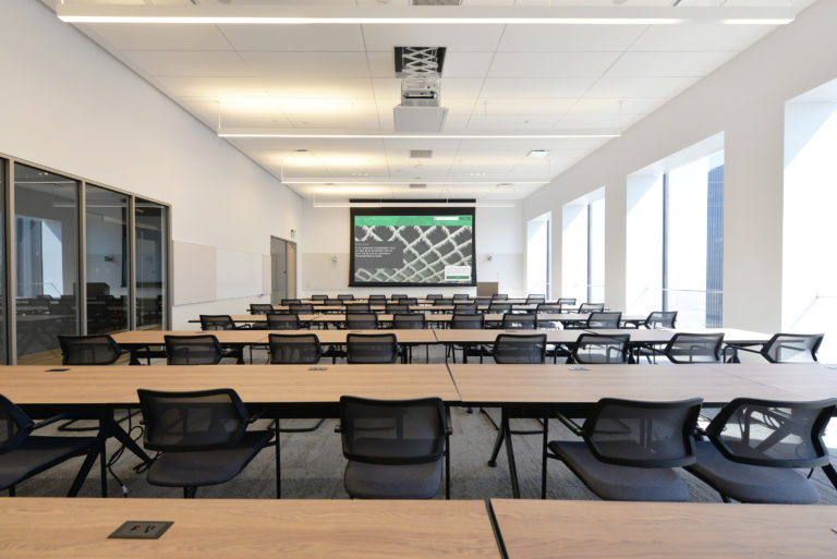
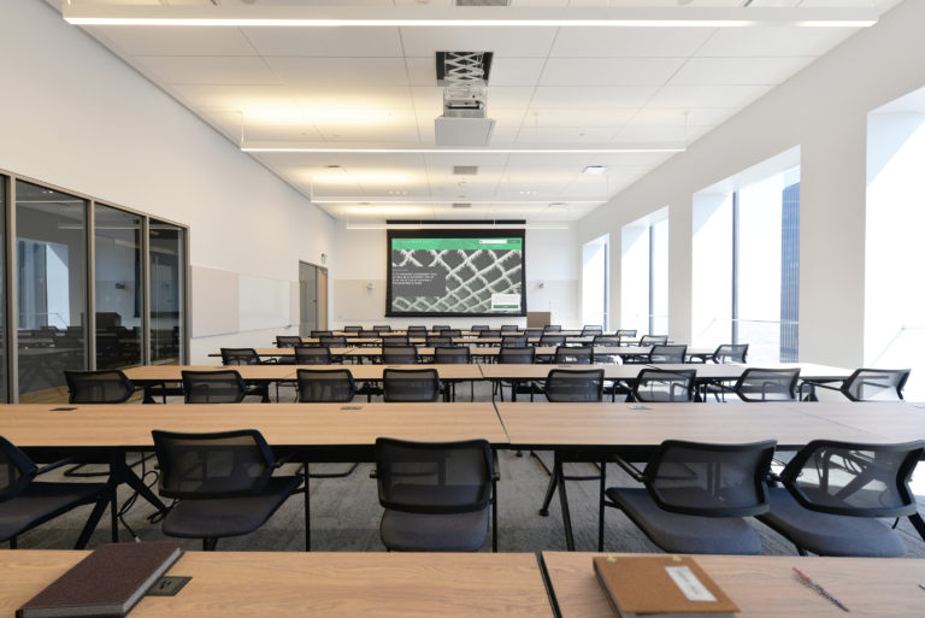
+ notebook (661, 587)
+ notebook (111, 576)
+ pen (818, 585)
